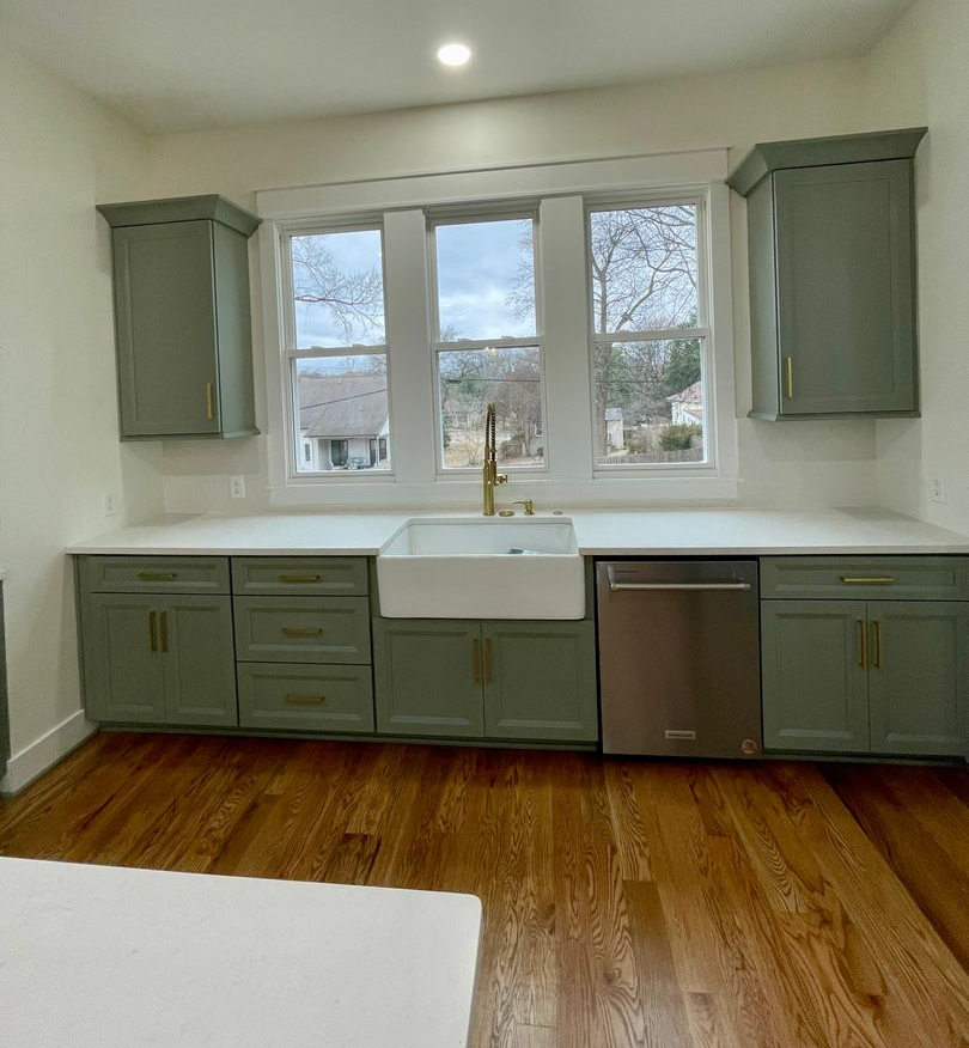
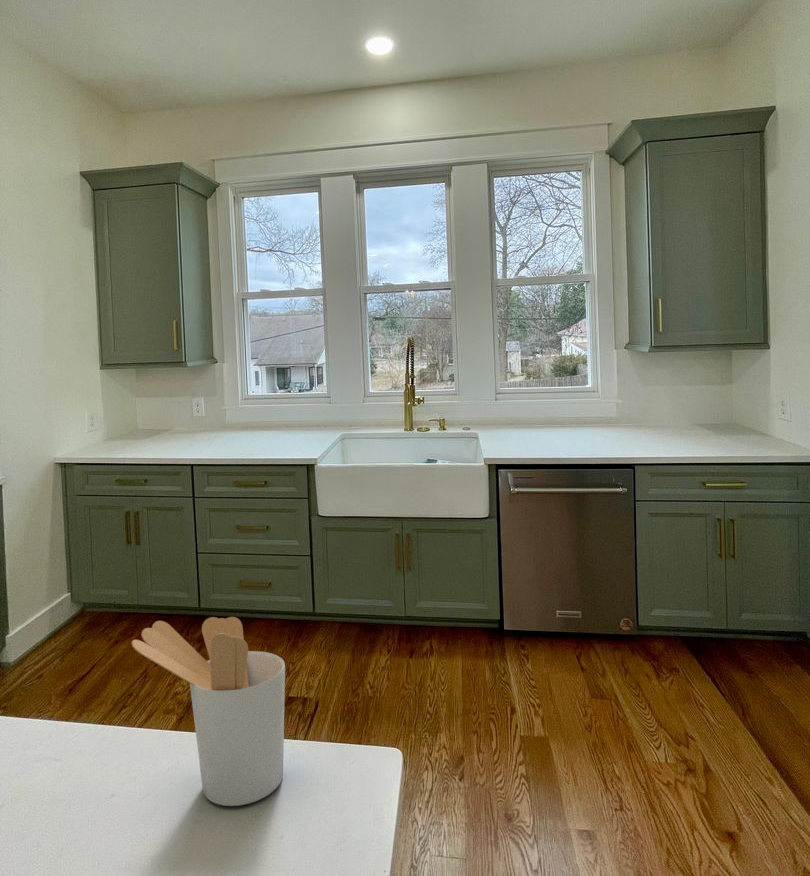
+ utensil holder (214, 701)
